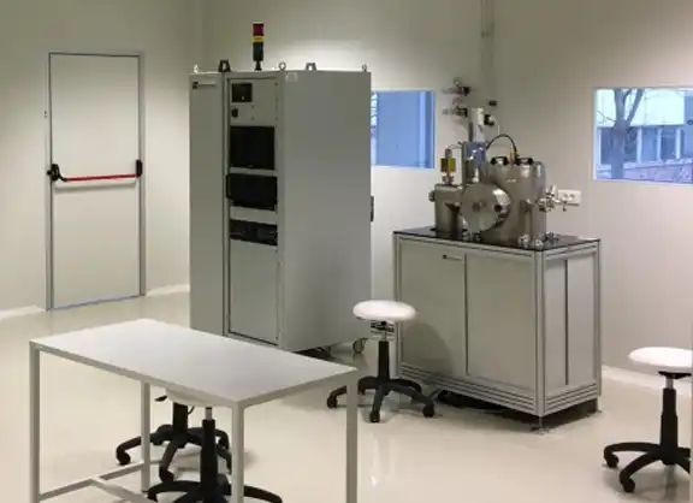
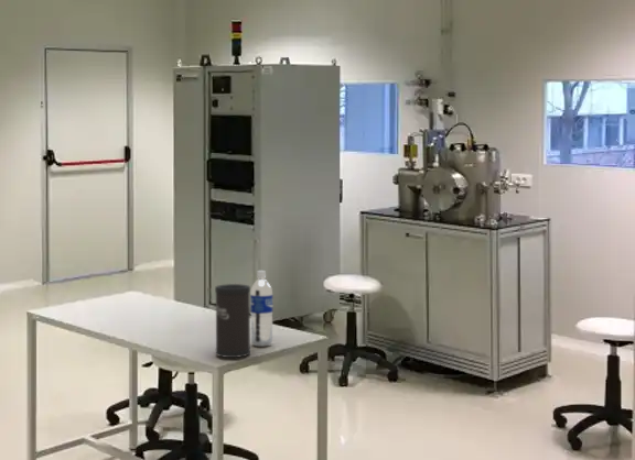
+ speaker (233, 320)
+ water bottle (261, 308)
